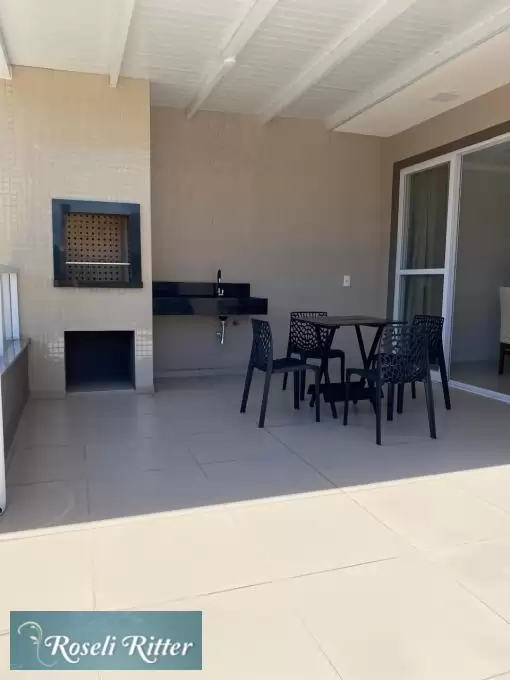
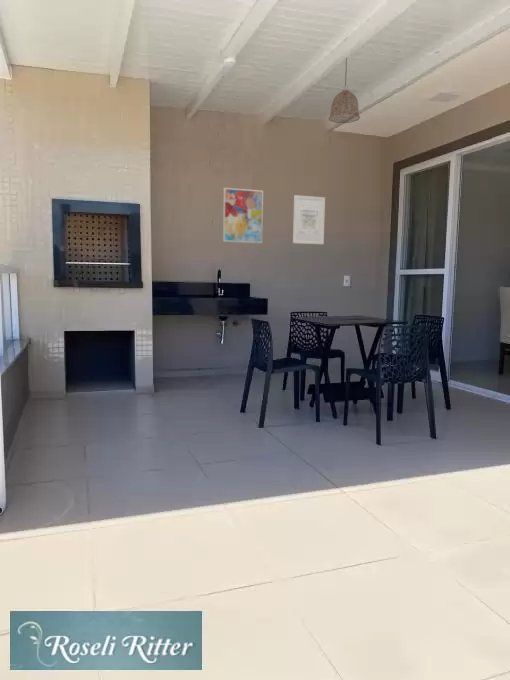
+ wall art (243, 216)
+ pendant lamp (345, 88)
+ wall art (309, 220)
